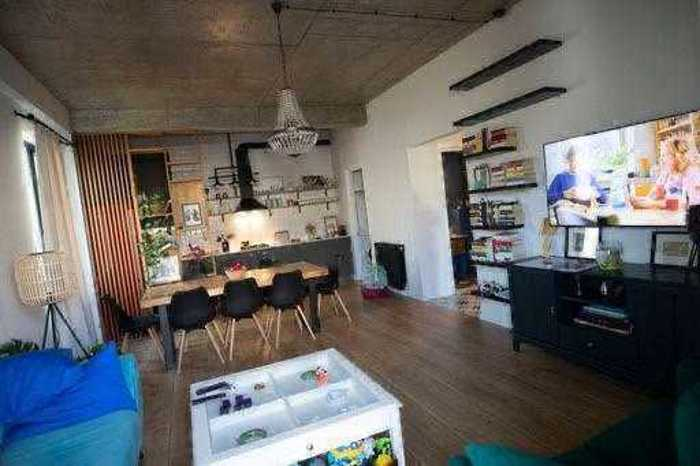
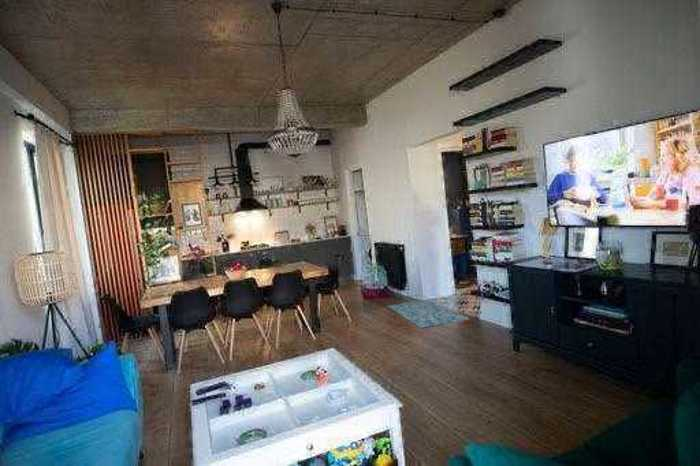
+ rug (424, 311)
